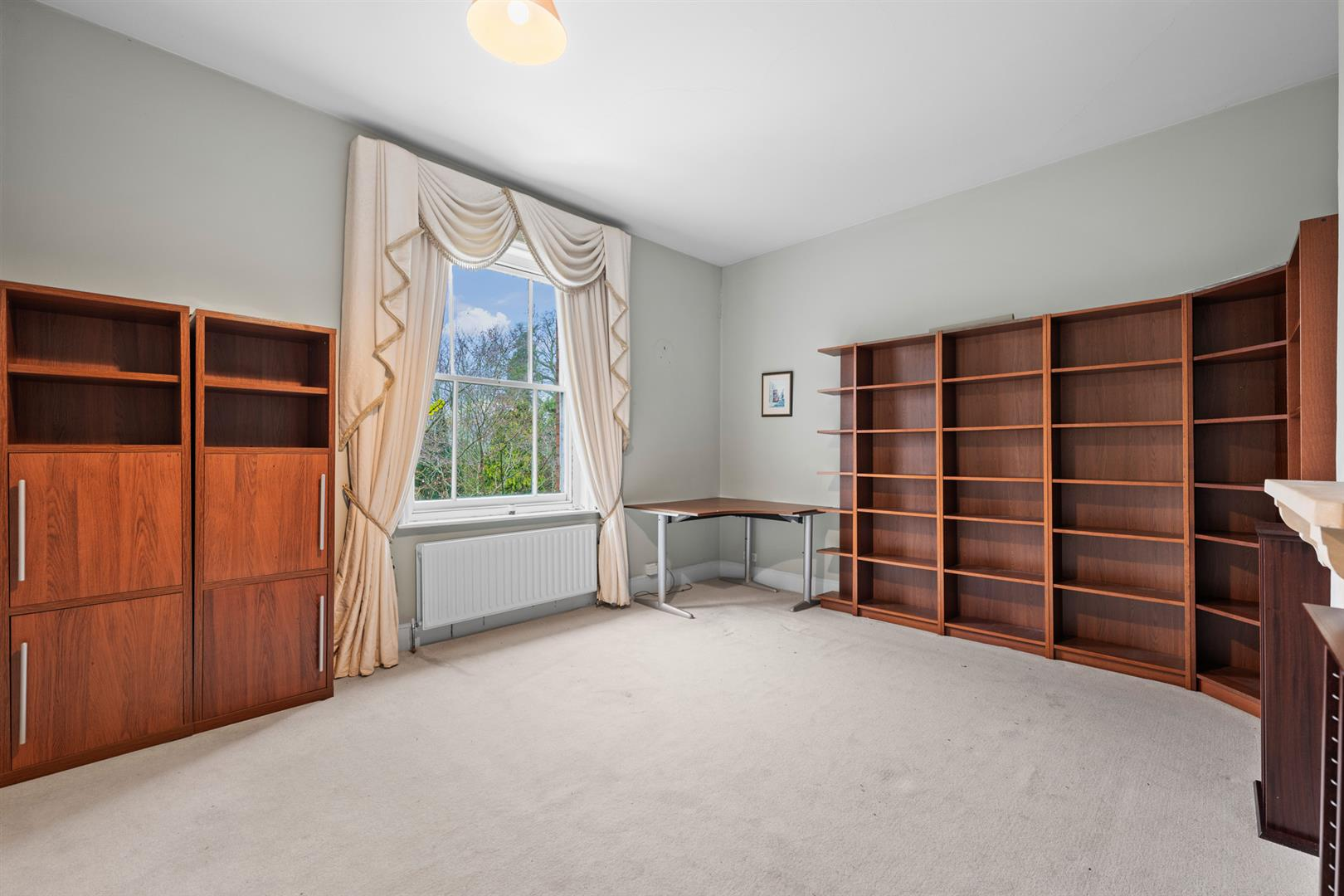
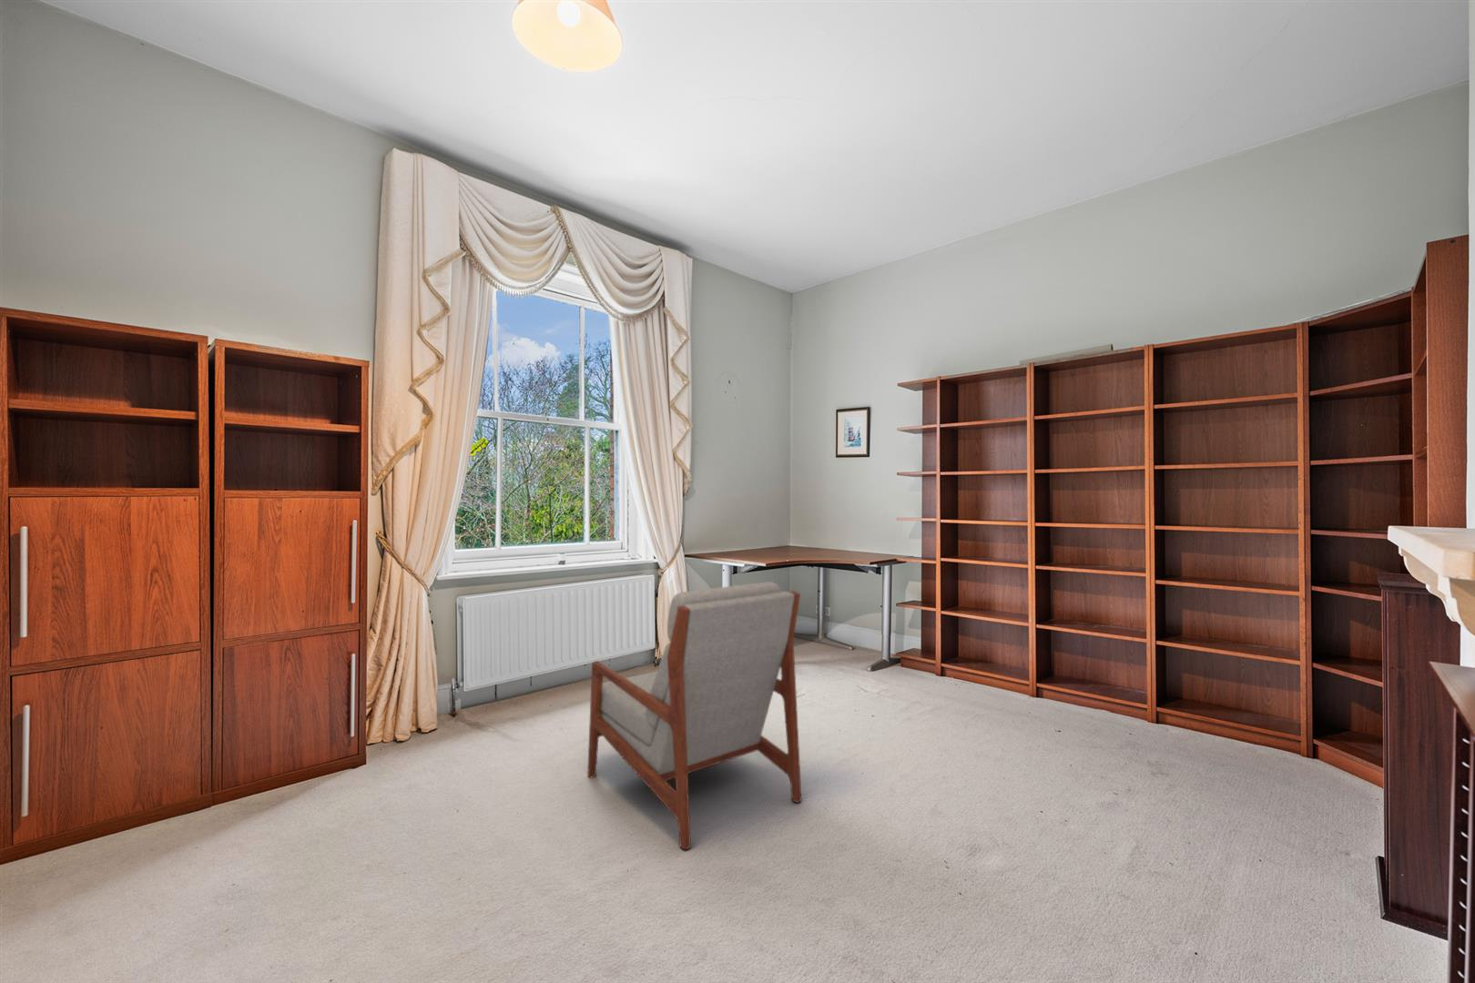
+ armchair (687, 681)
